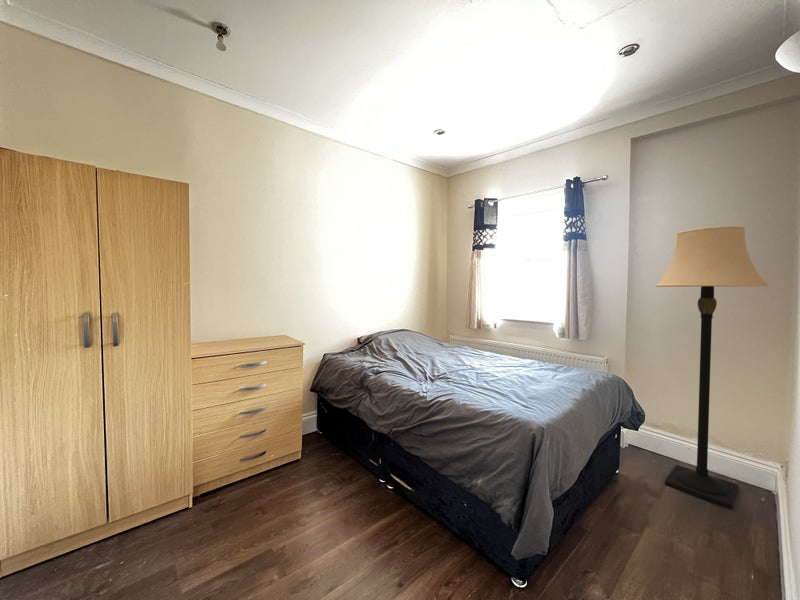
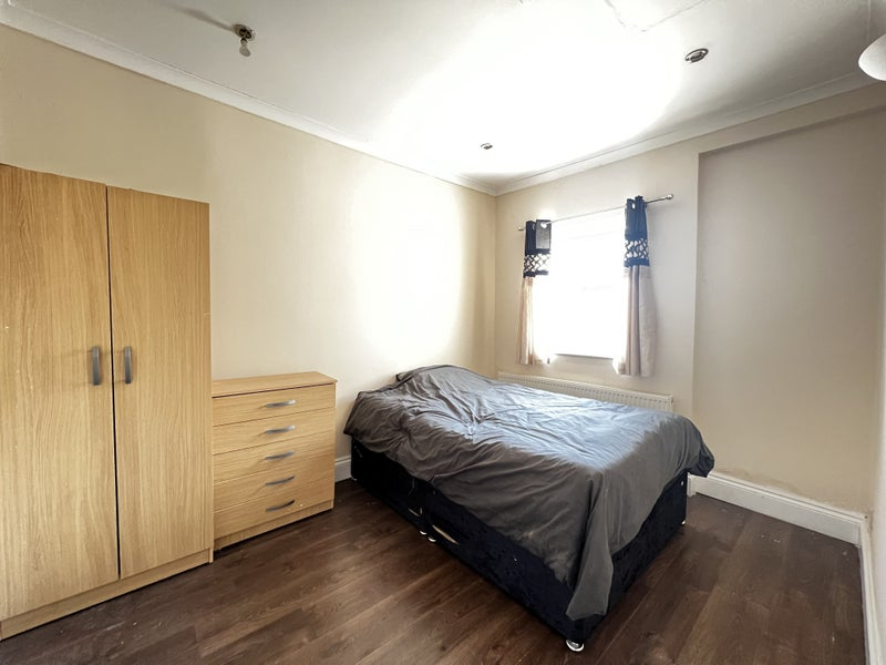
- lamp (705, 360)
